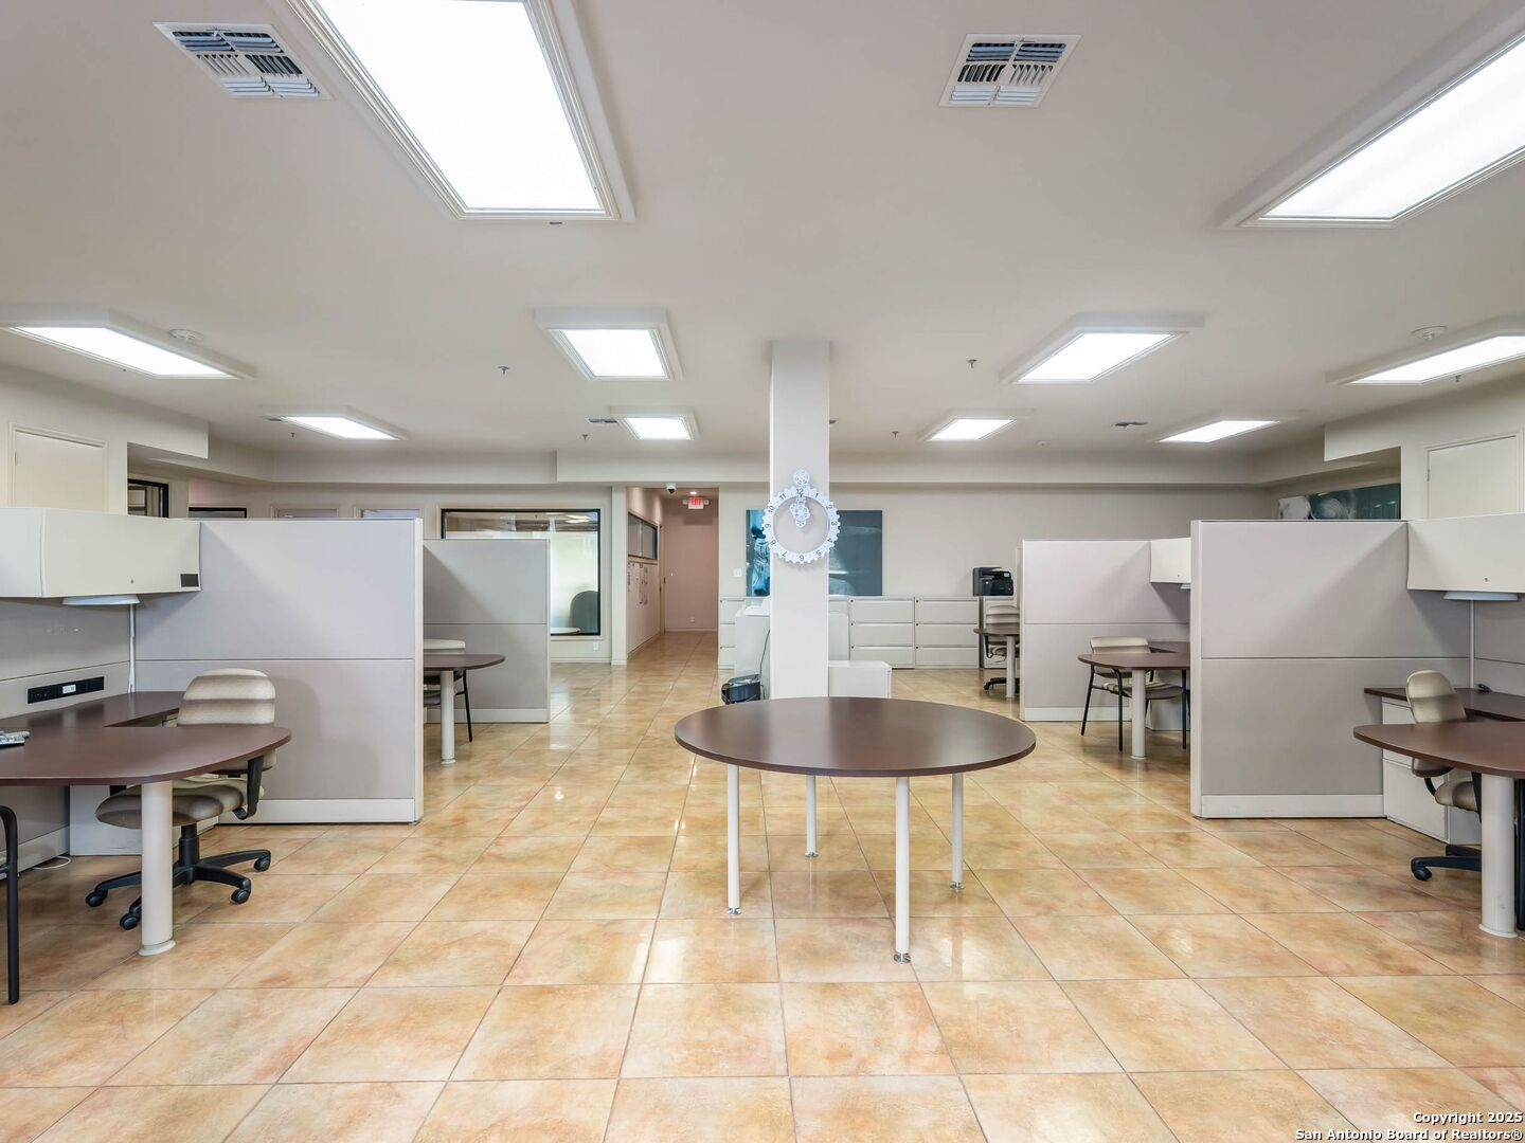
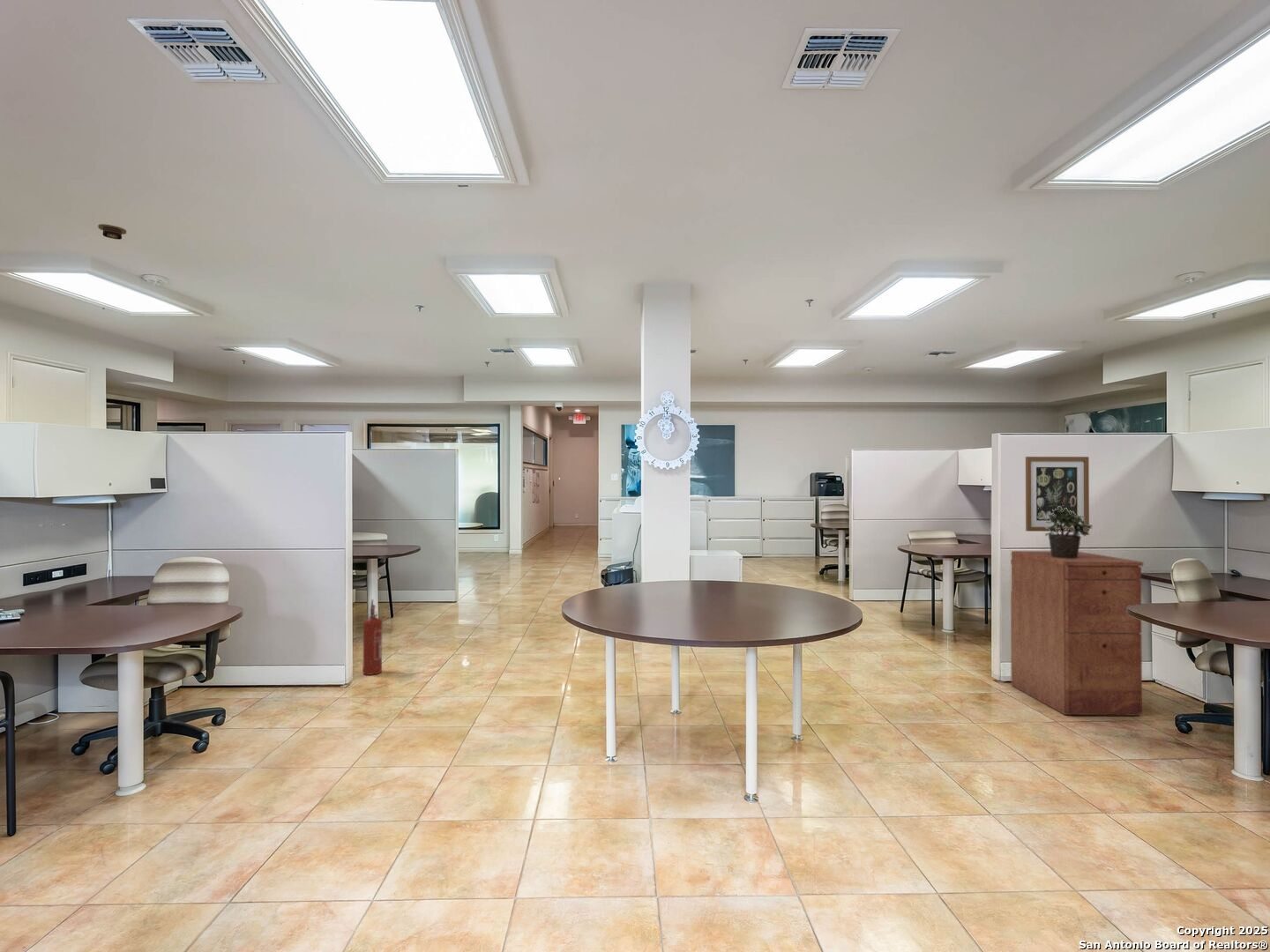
+ filing cabinet (1072, 628)
+ wall art (1057, 494)
+ recessed light (112, 232)
+ potted plant (1063, 531)
+ fire extinguisher (372, 636)
